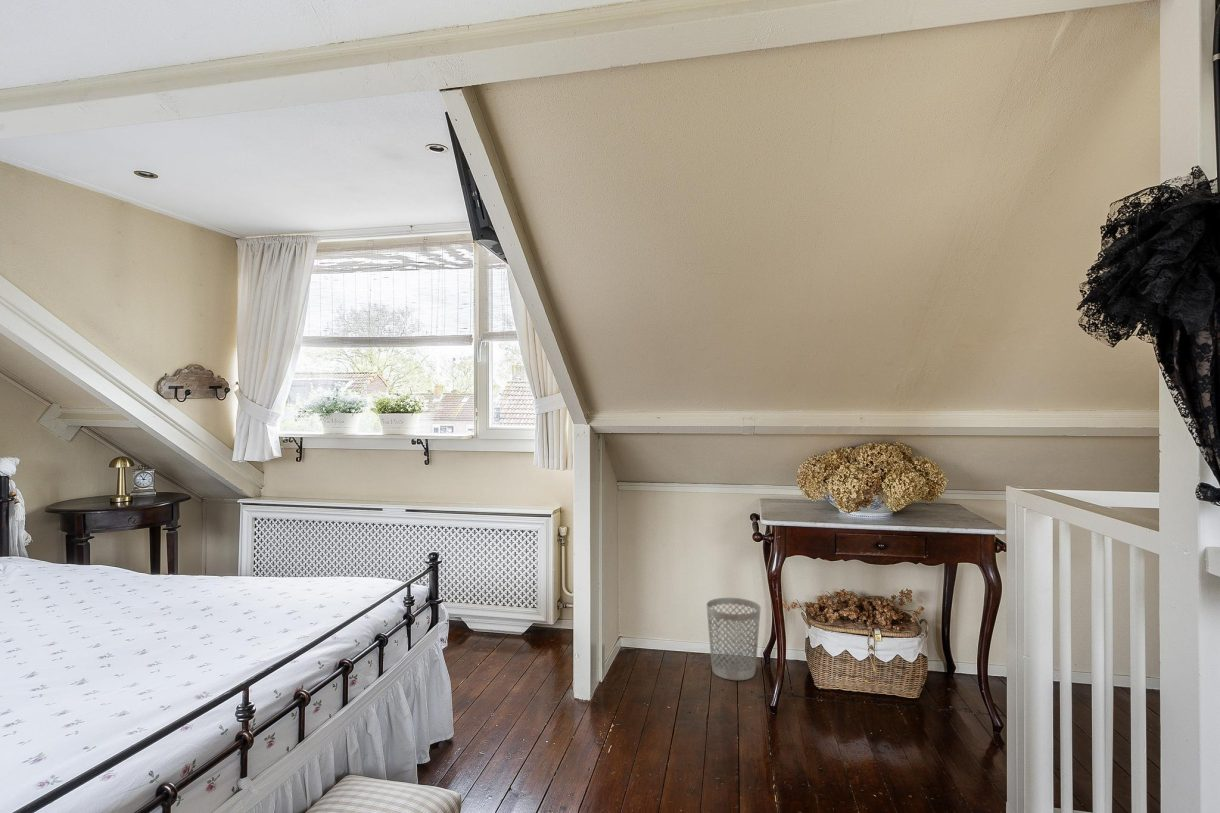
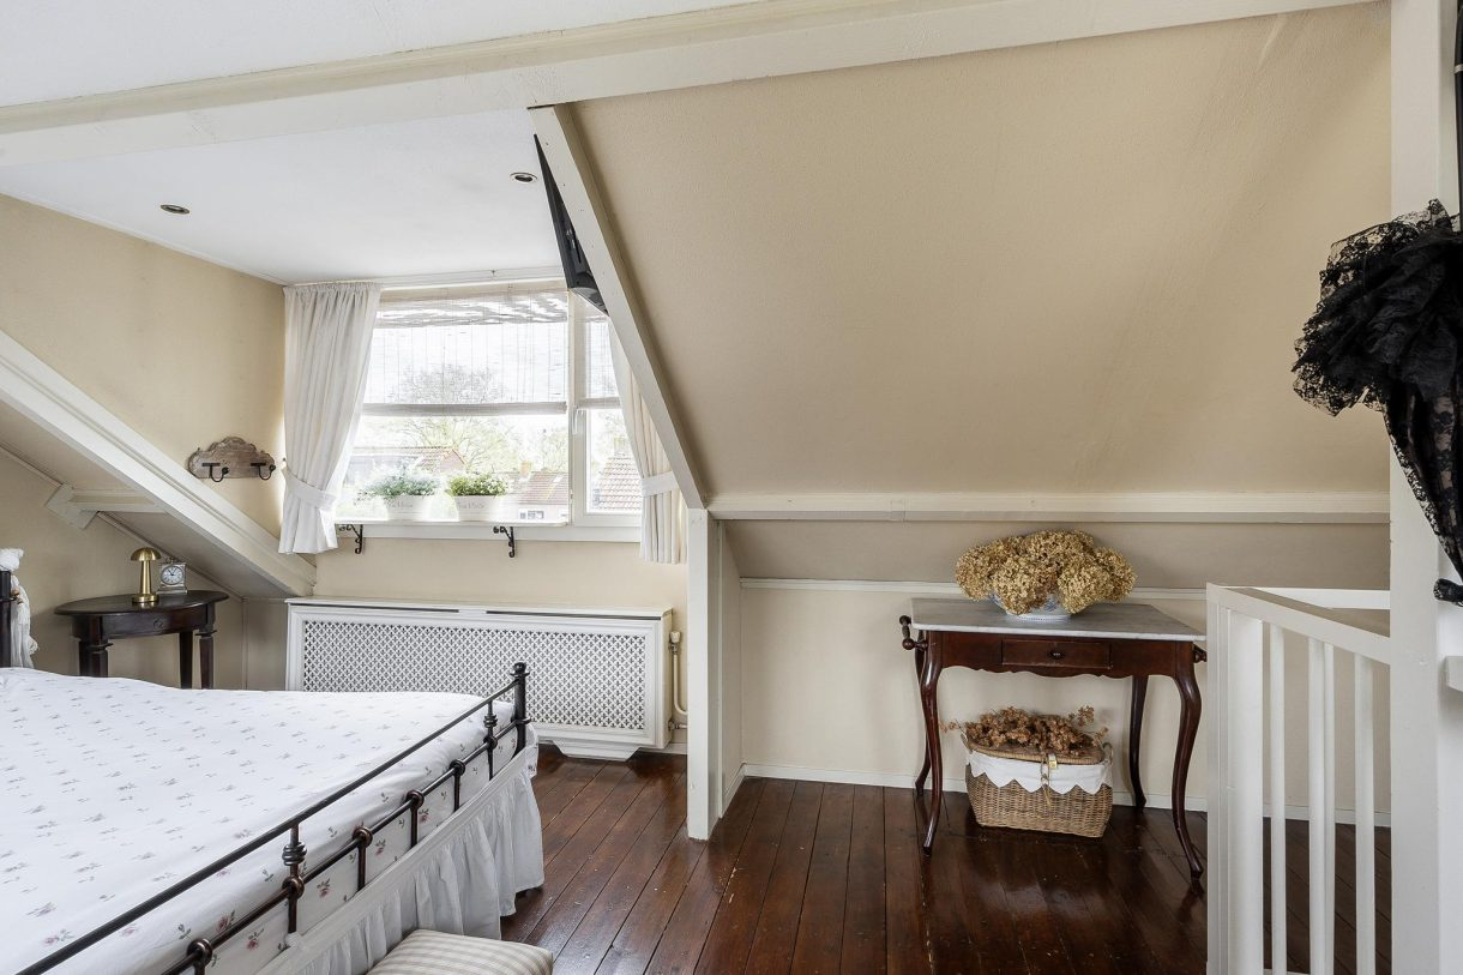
- wastebasket (732, 638)
